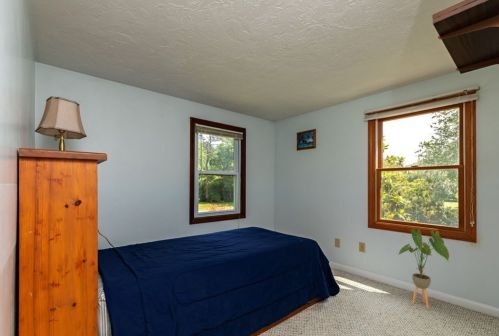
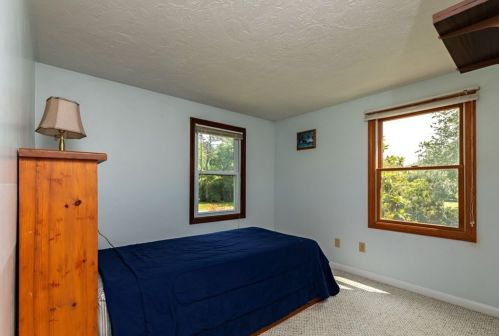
- house plant (424, 265)
